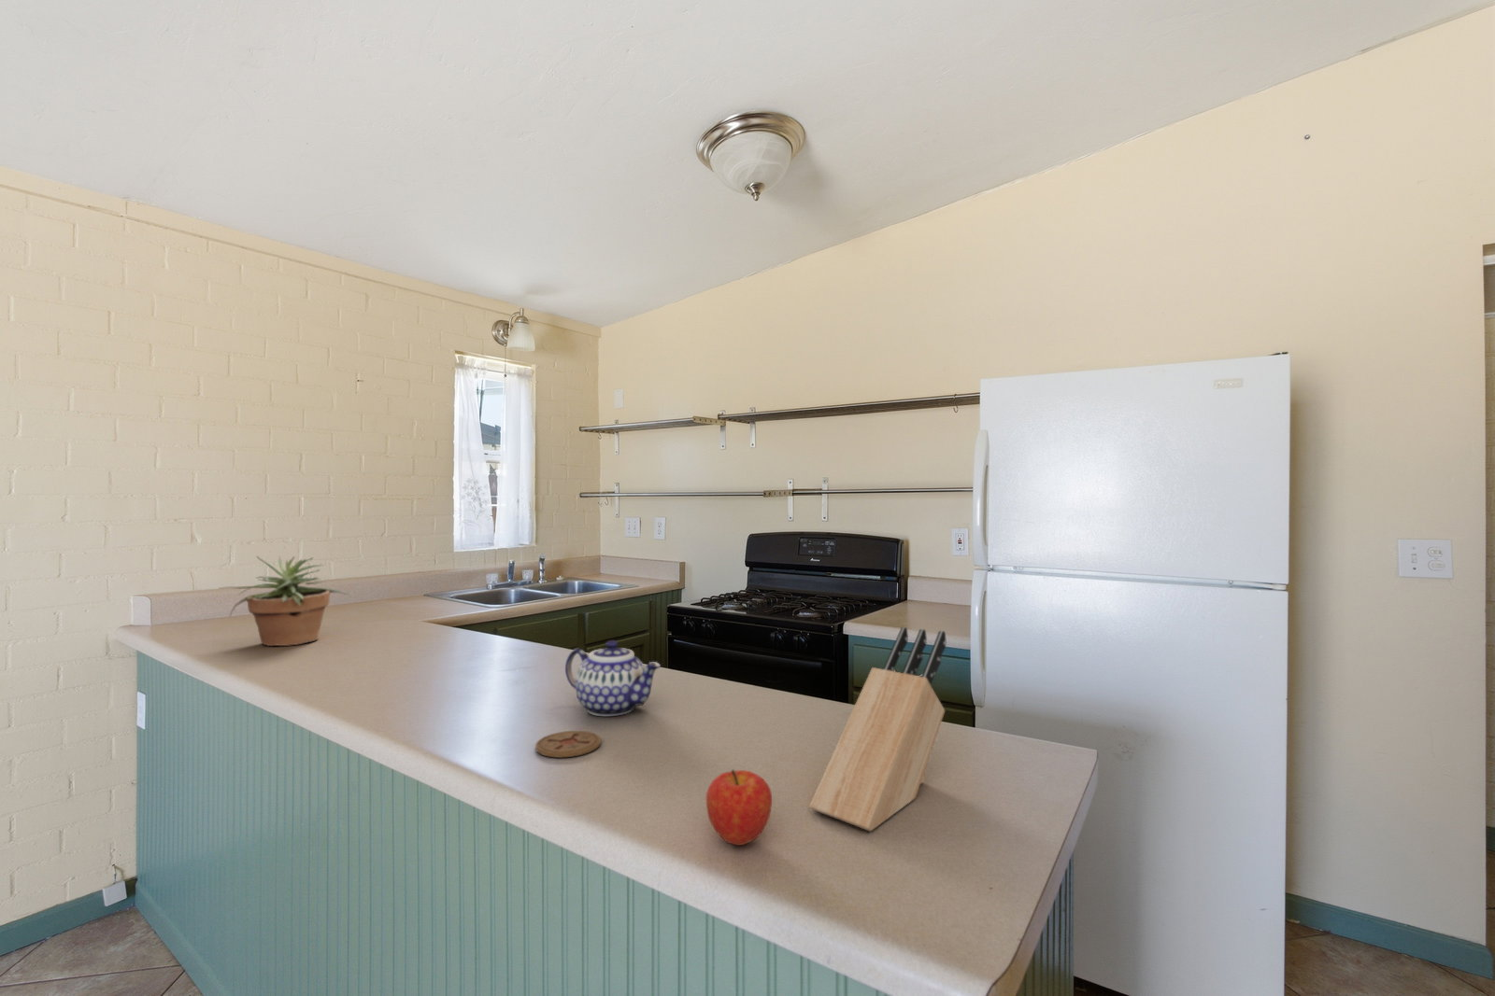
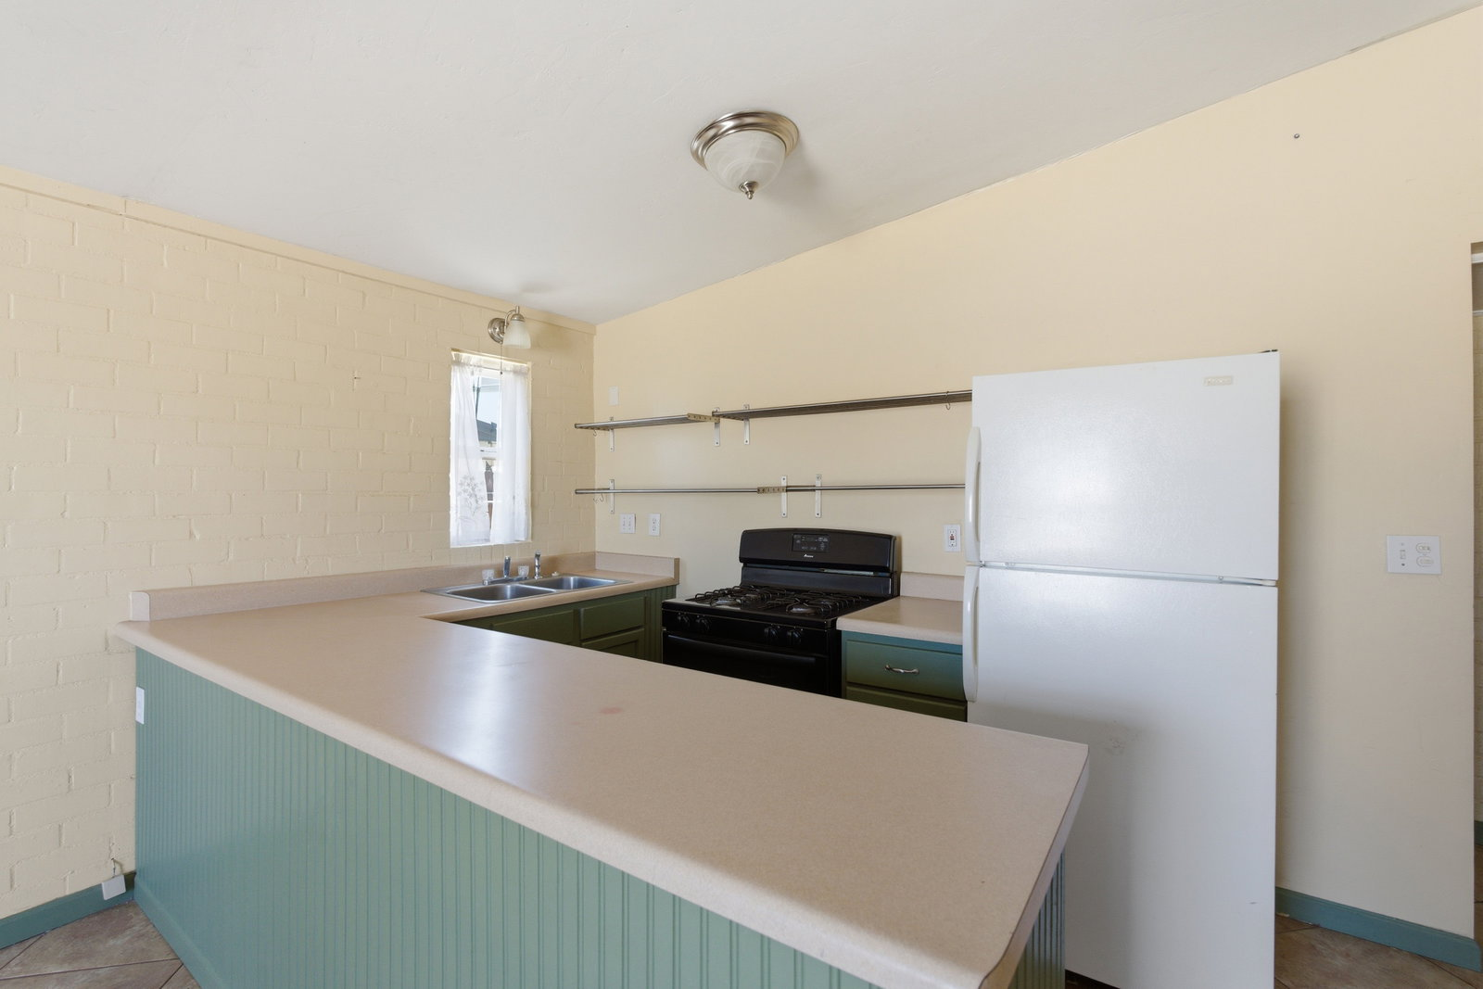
- teapot (611, 674)
- coaster (568, 743)
- fruit (739, 805)
- potted plant (289, 597)
- knife block (888, 714)
